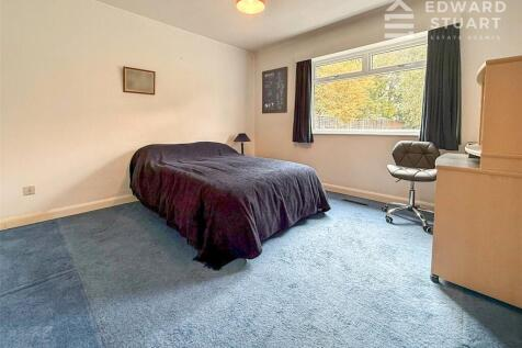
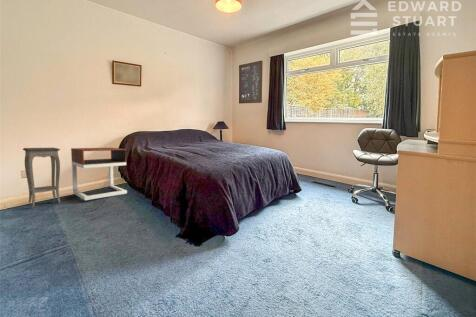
+ nightstand (99, 166)
+ accent table (52, 175)
